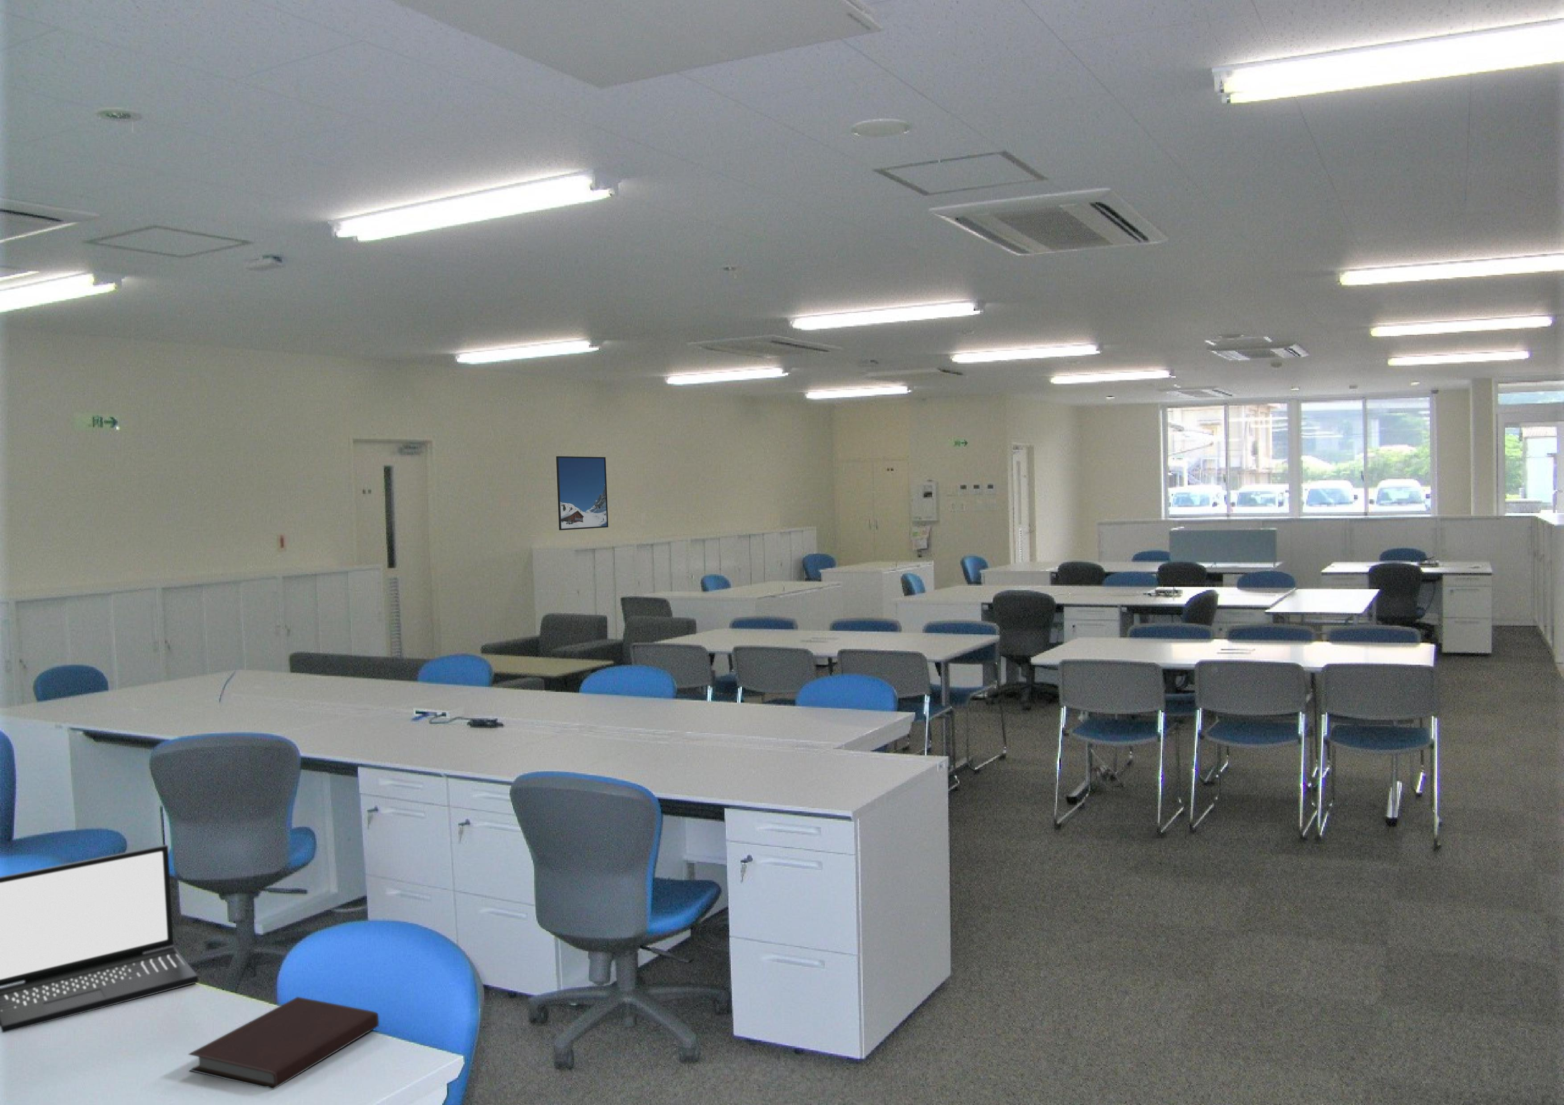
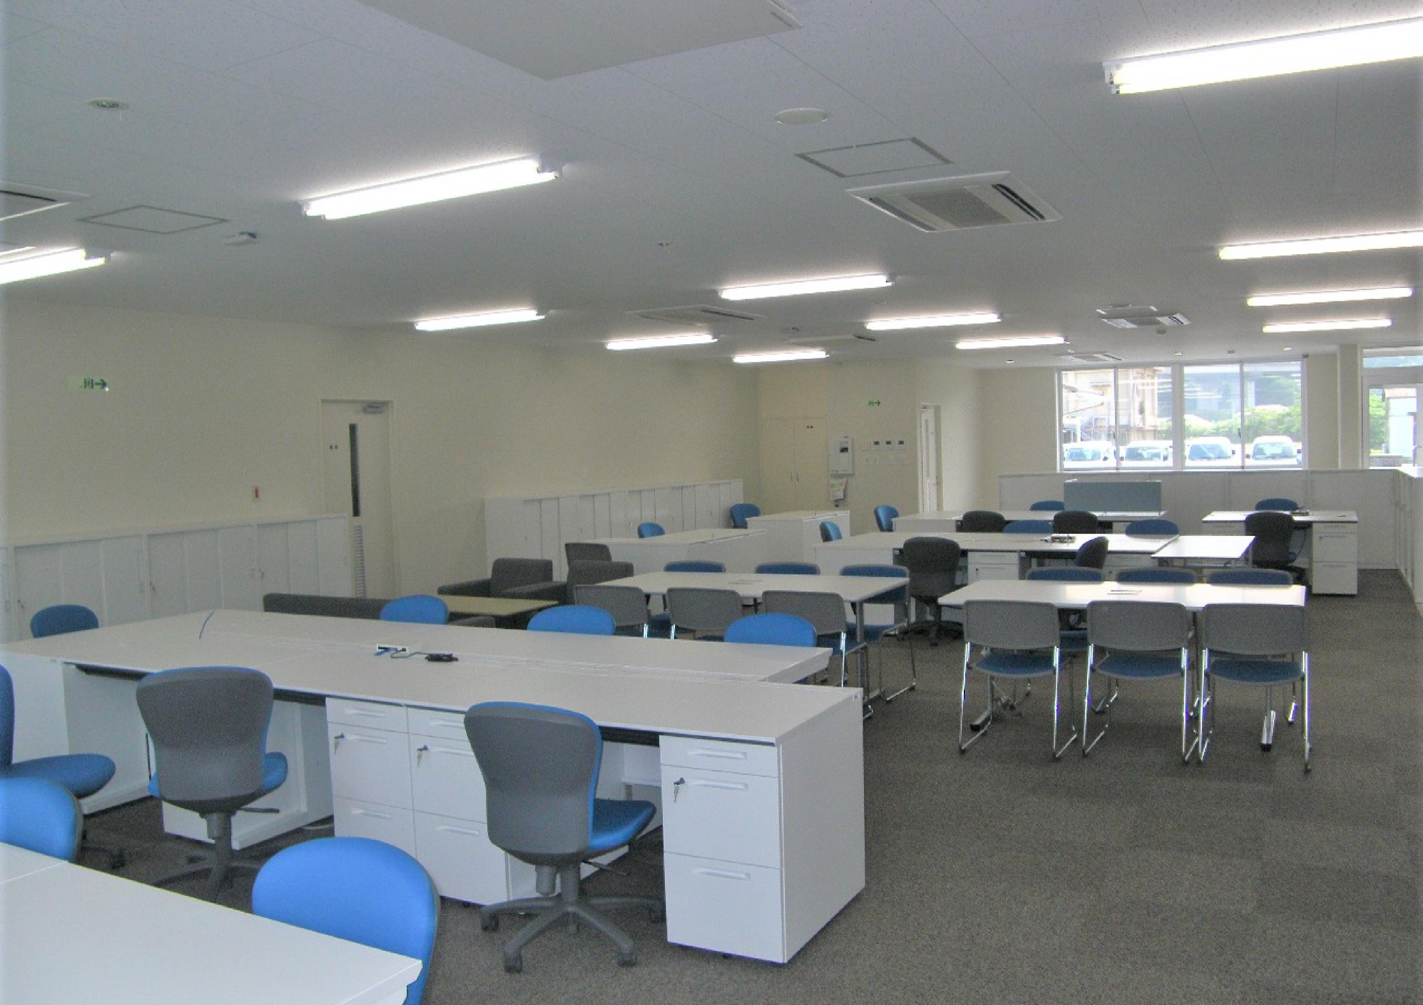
- notebook (287, 1040)
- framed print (582, 493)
- laptop (91, 932)
